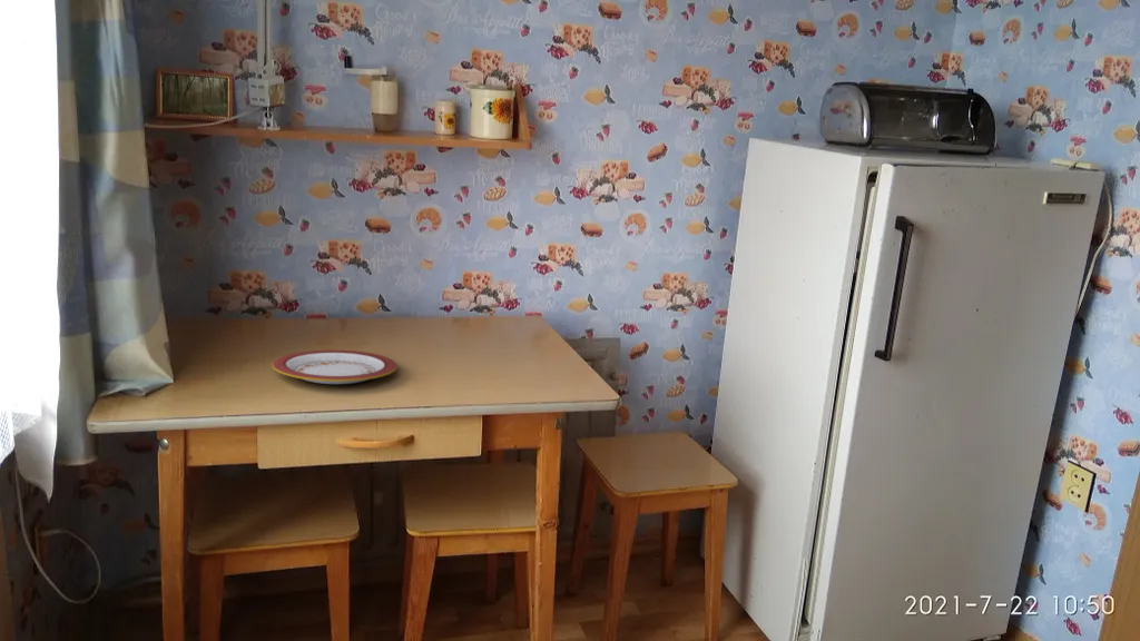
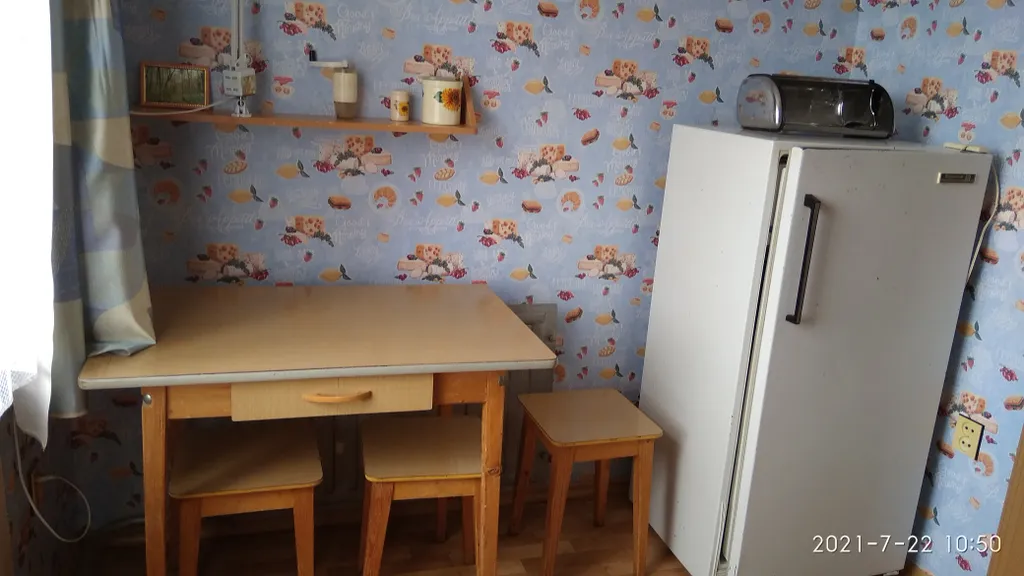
- plate (335, 368)
